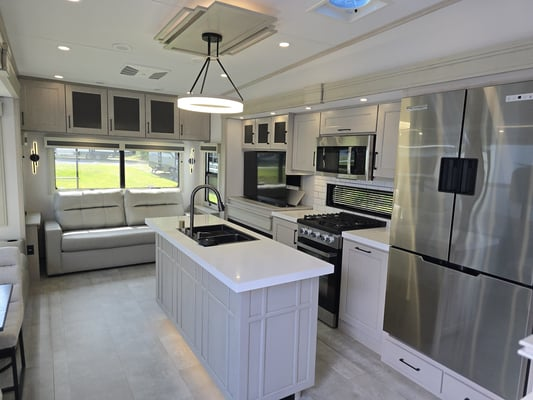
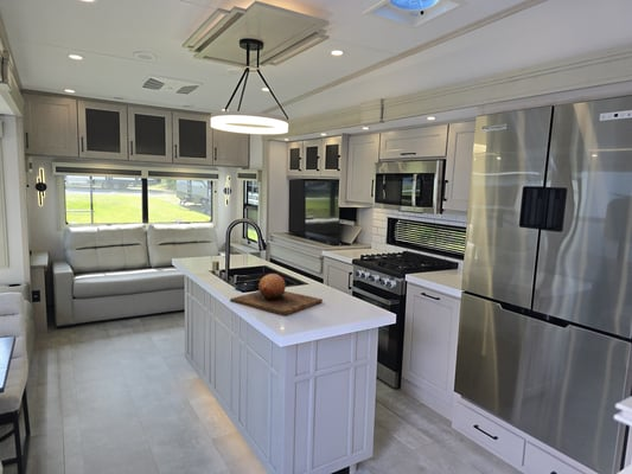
+ chopping board (276, 288)
